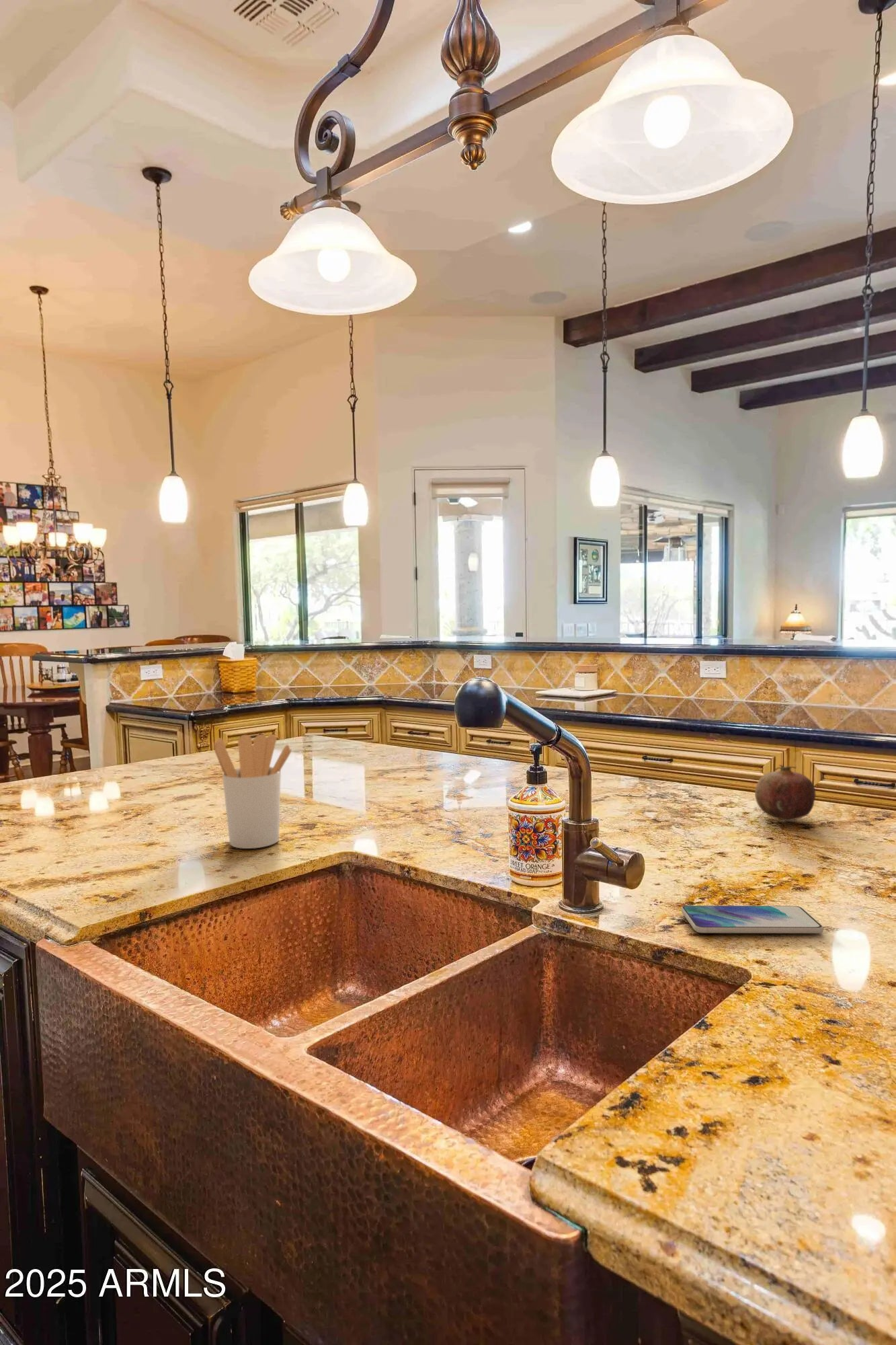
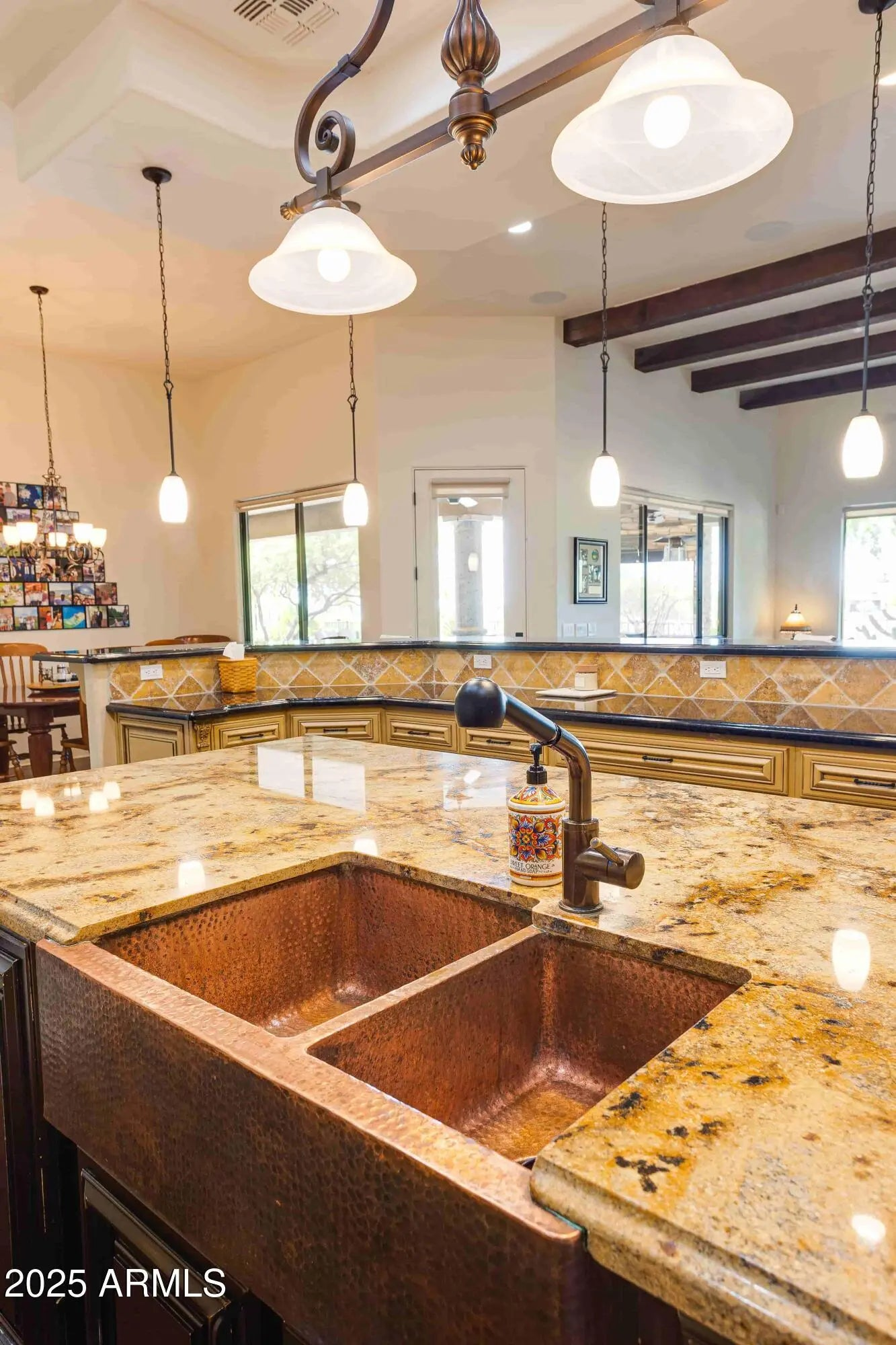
- utensil holder (254, 786)
- fruit (785, 792)
- smartphone (749, 919)
